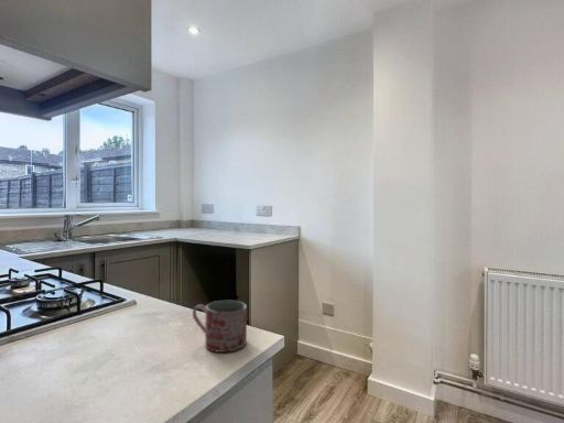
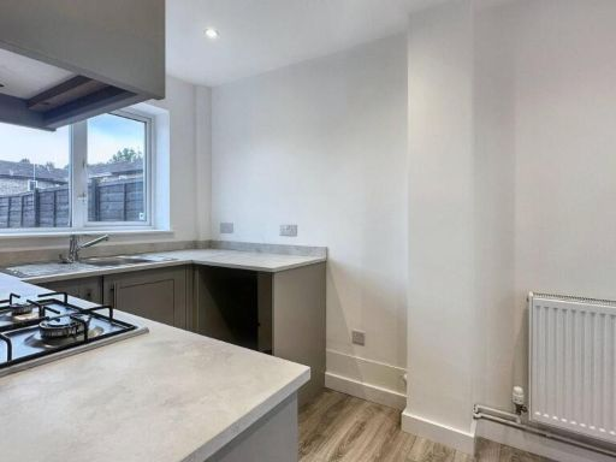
- mug (220, 323)
